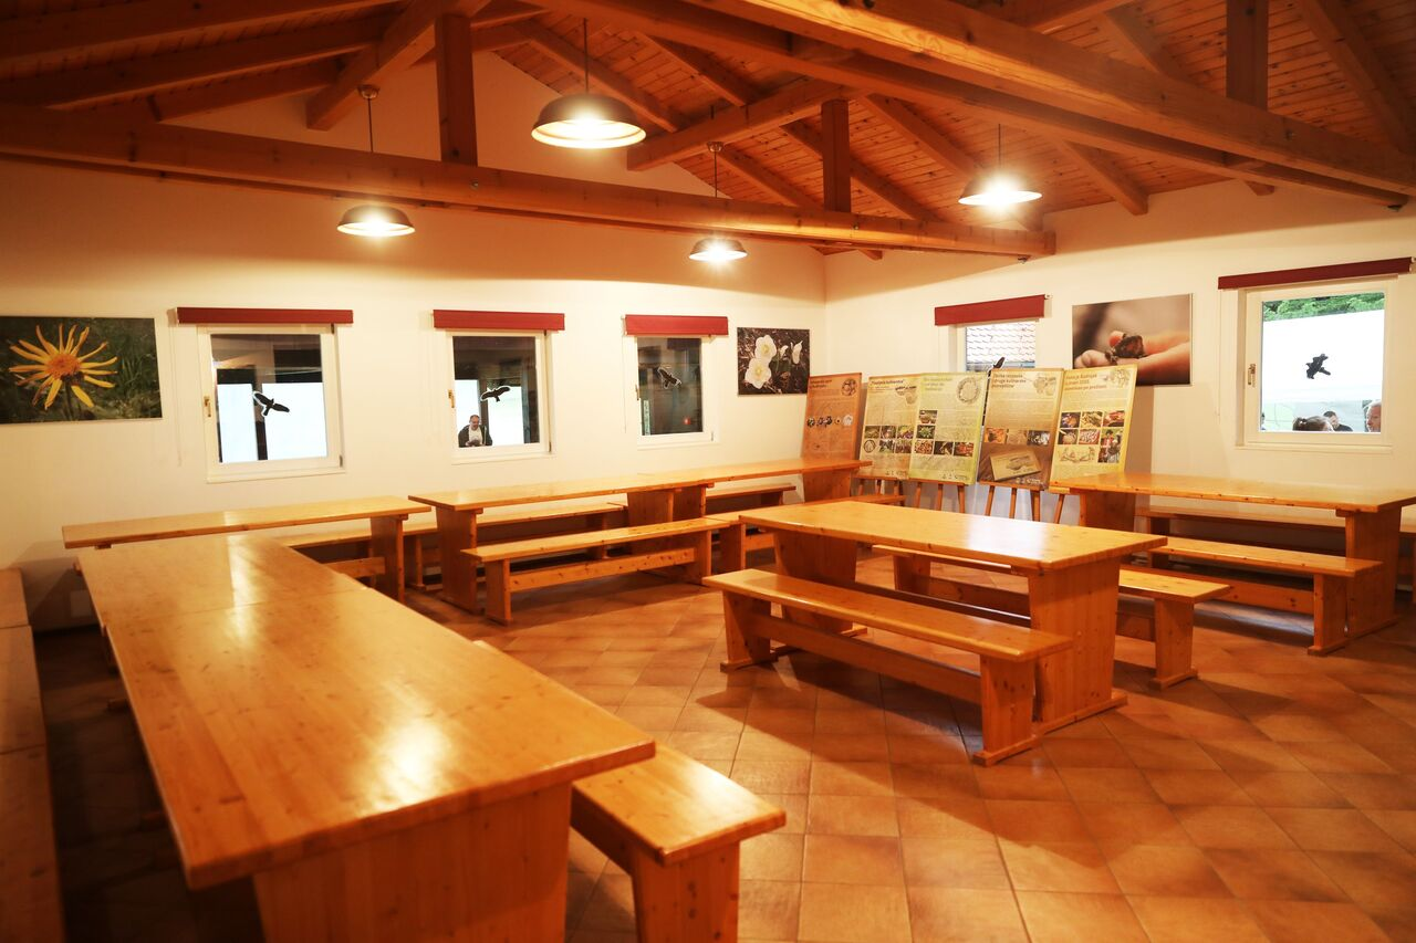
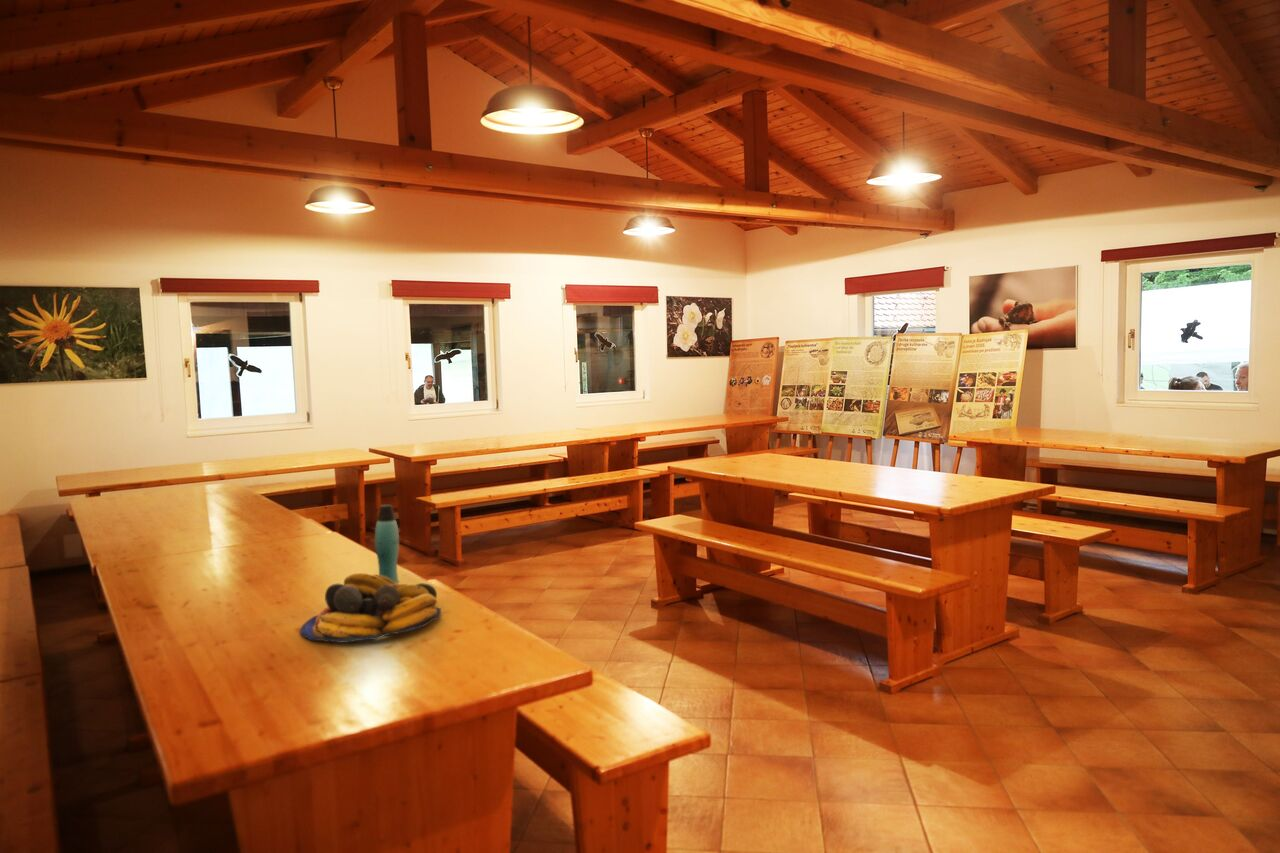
+ bottle (387, 547)
+ fruit bowl (371, 598)
